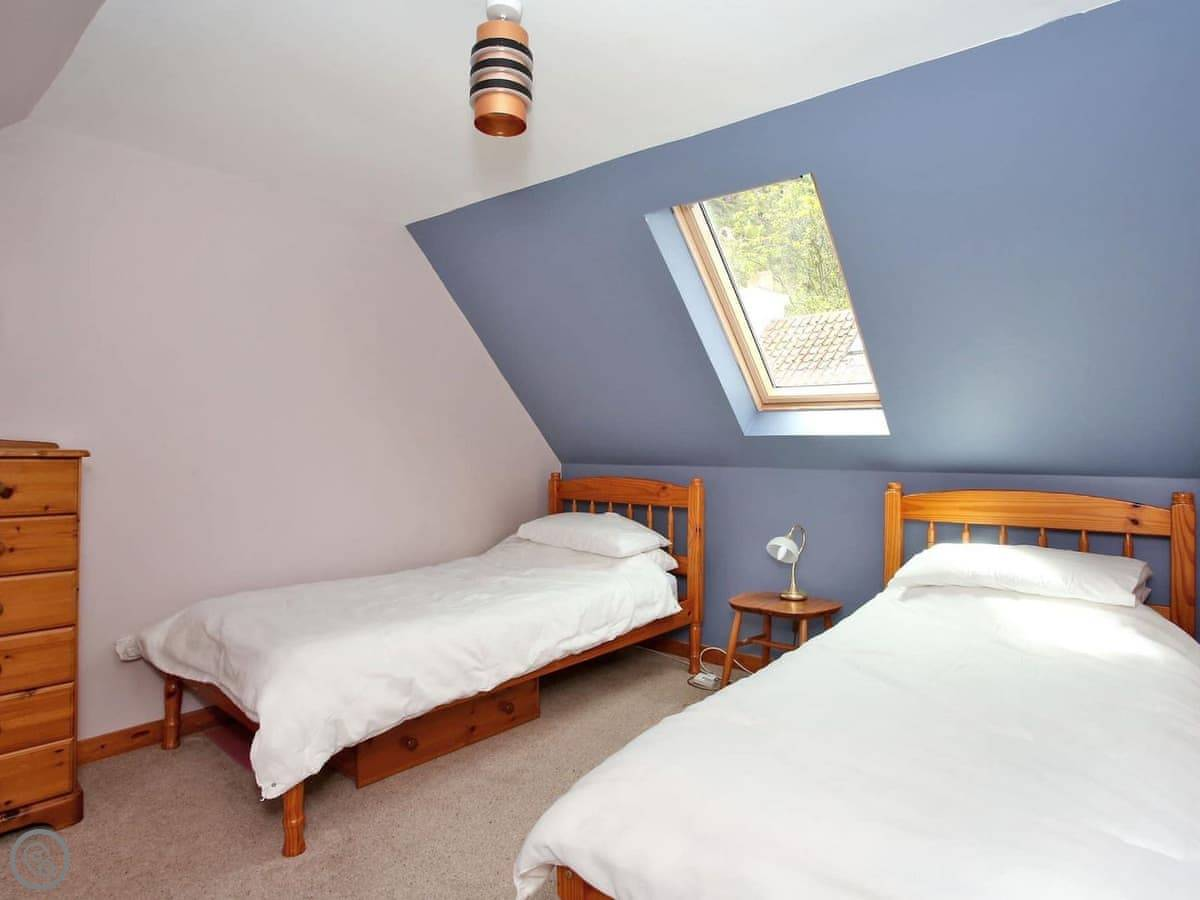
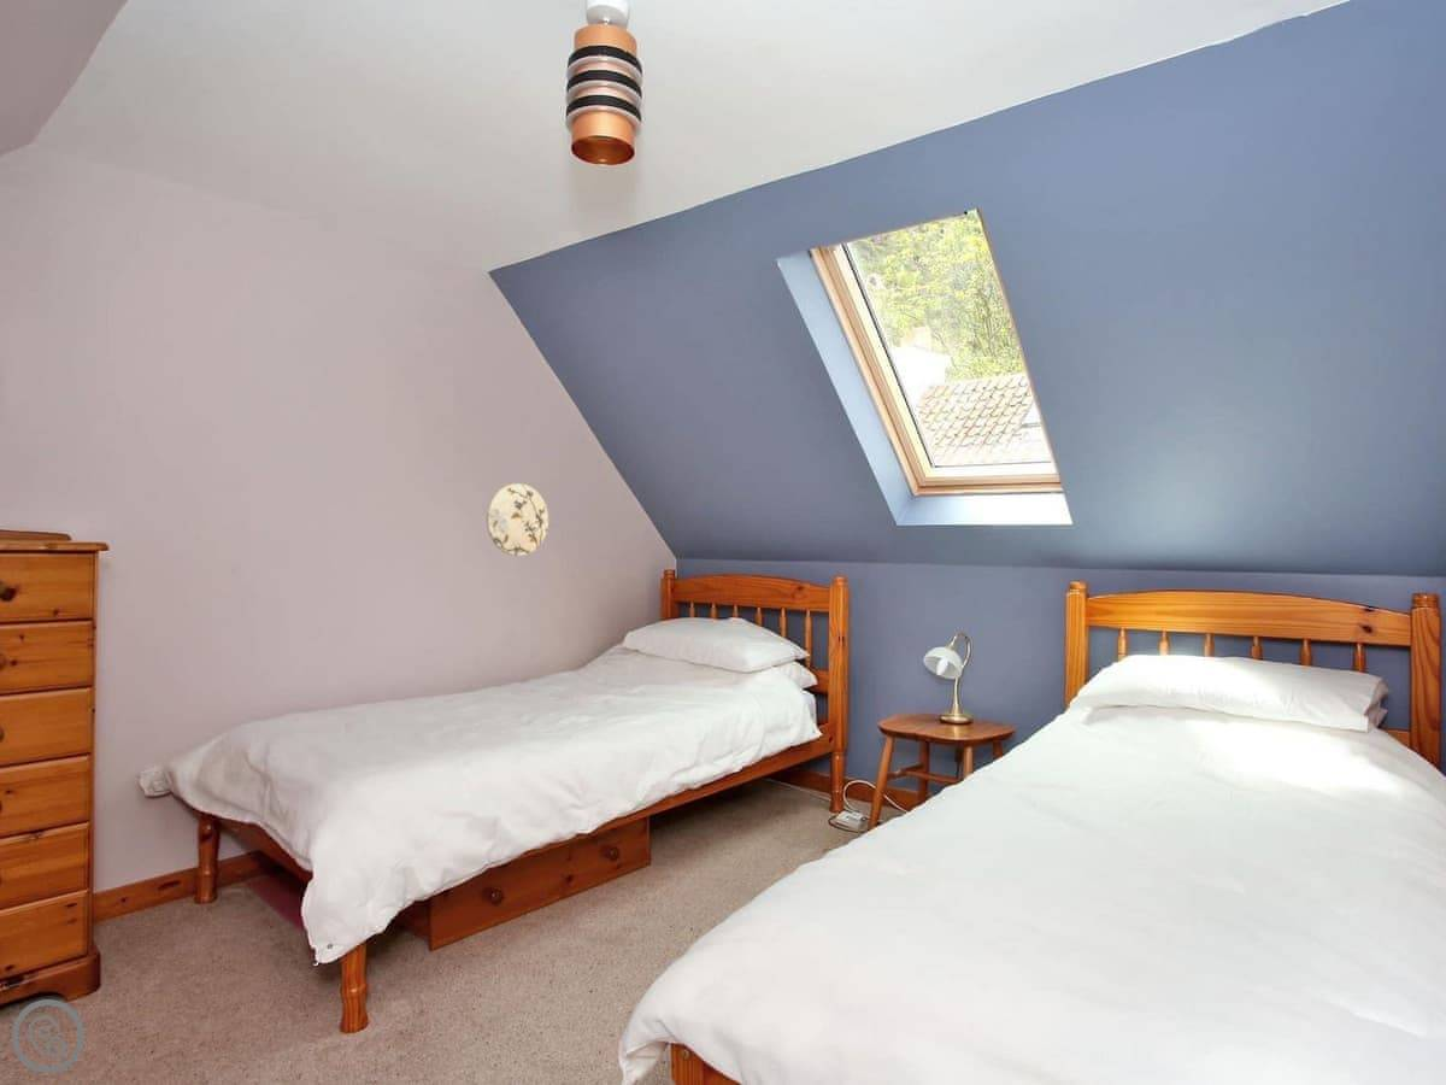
+ decorative plate (518, 520)
